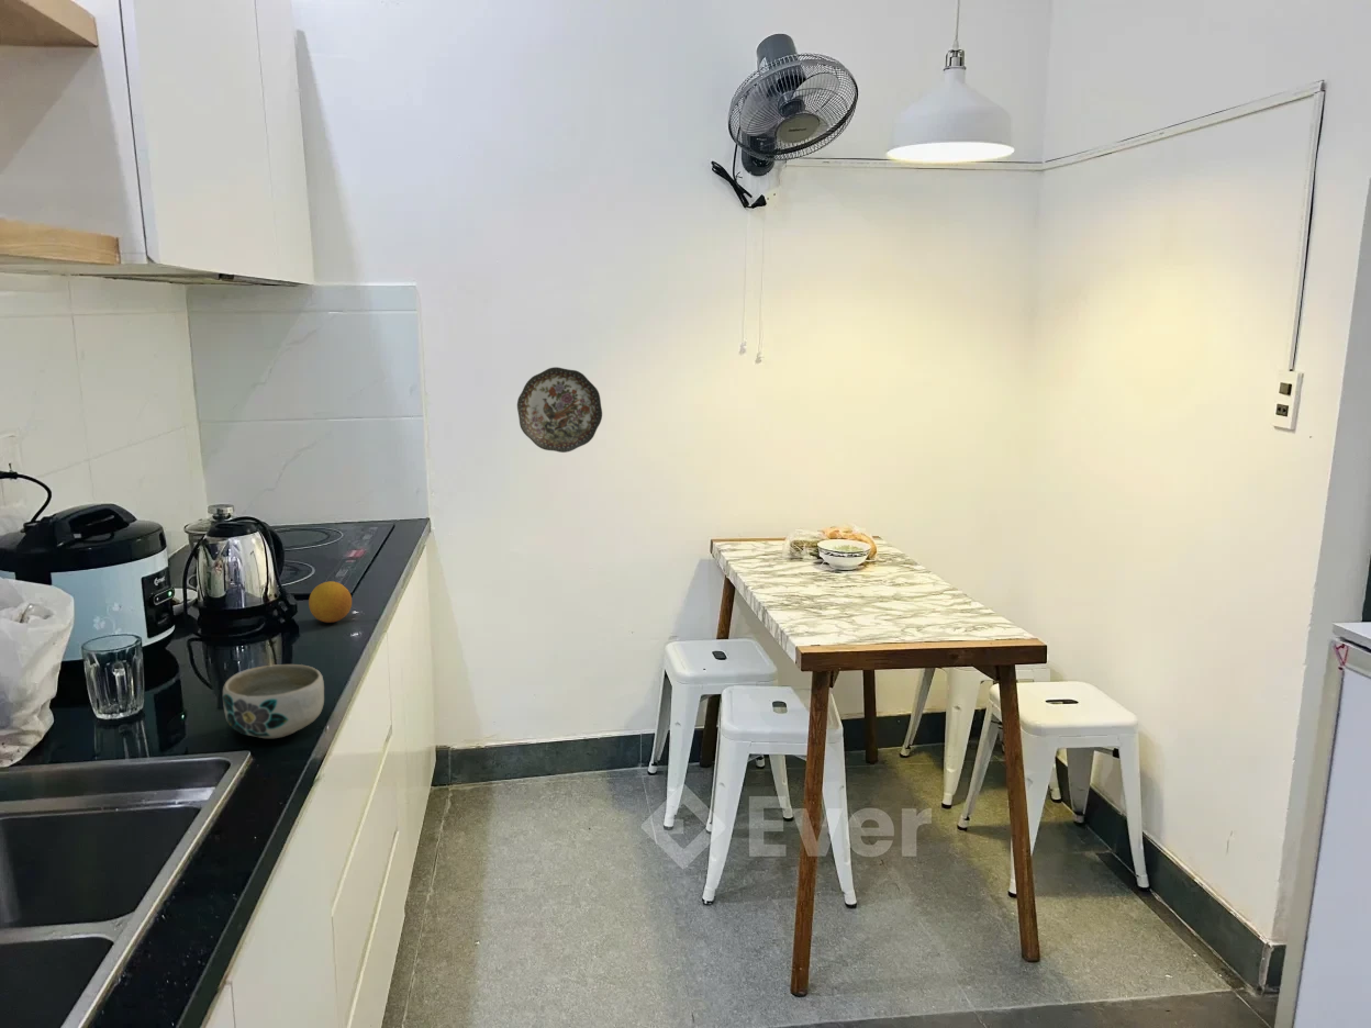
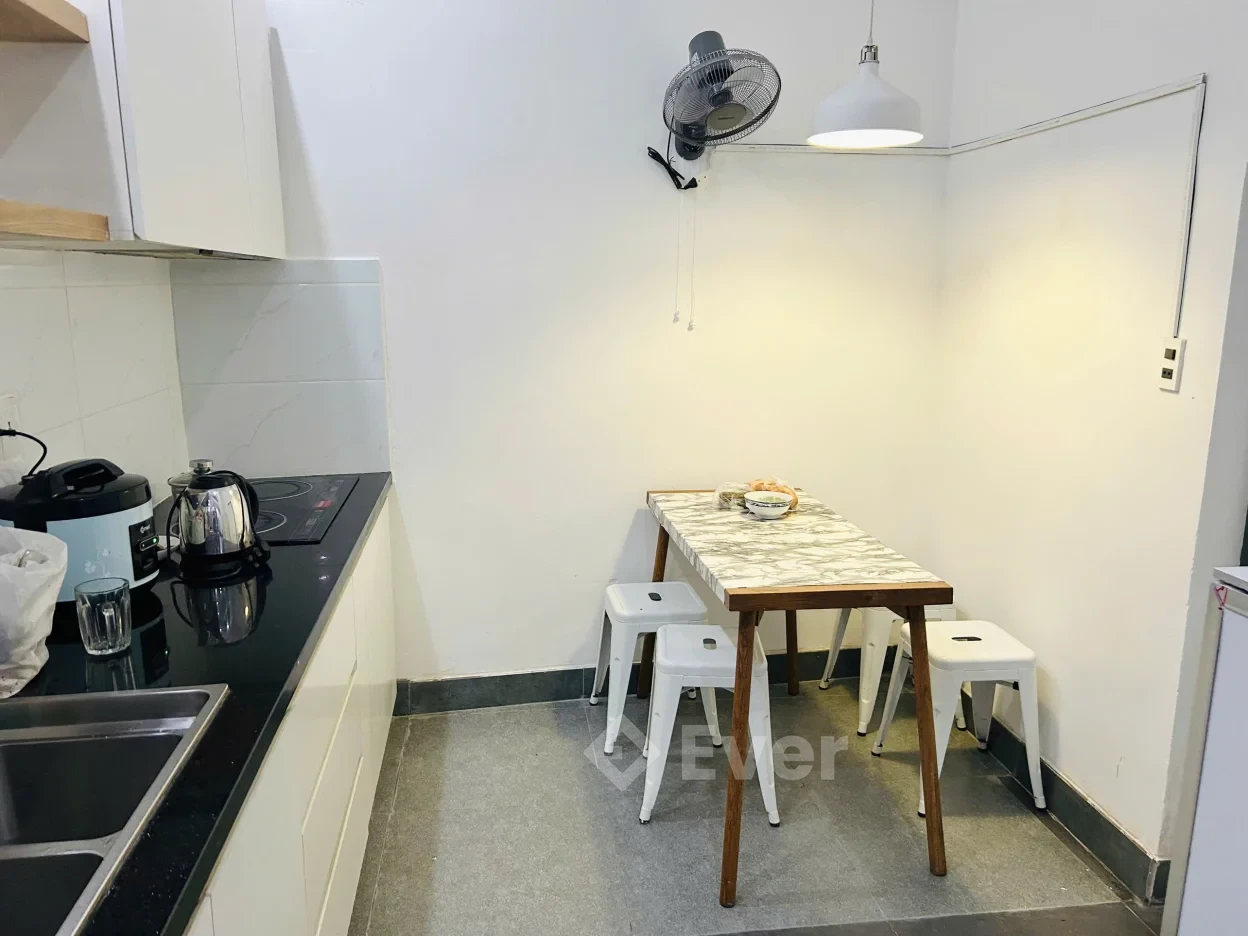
- bowl (275, 704)
- fruit (330, 602)
- decorative plate (559, 410)
